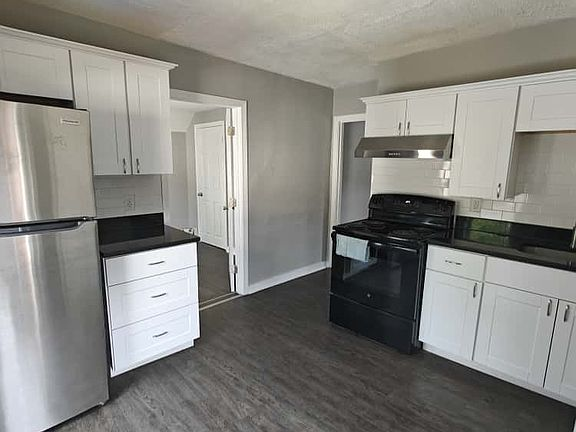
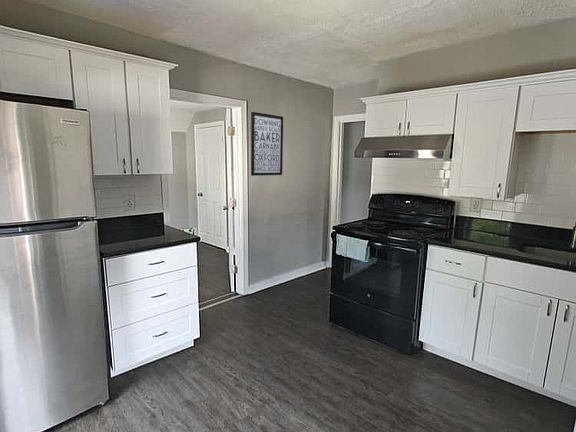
+ wall art (267, 145)
